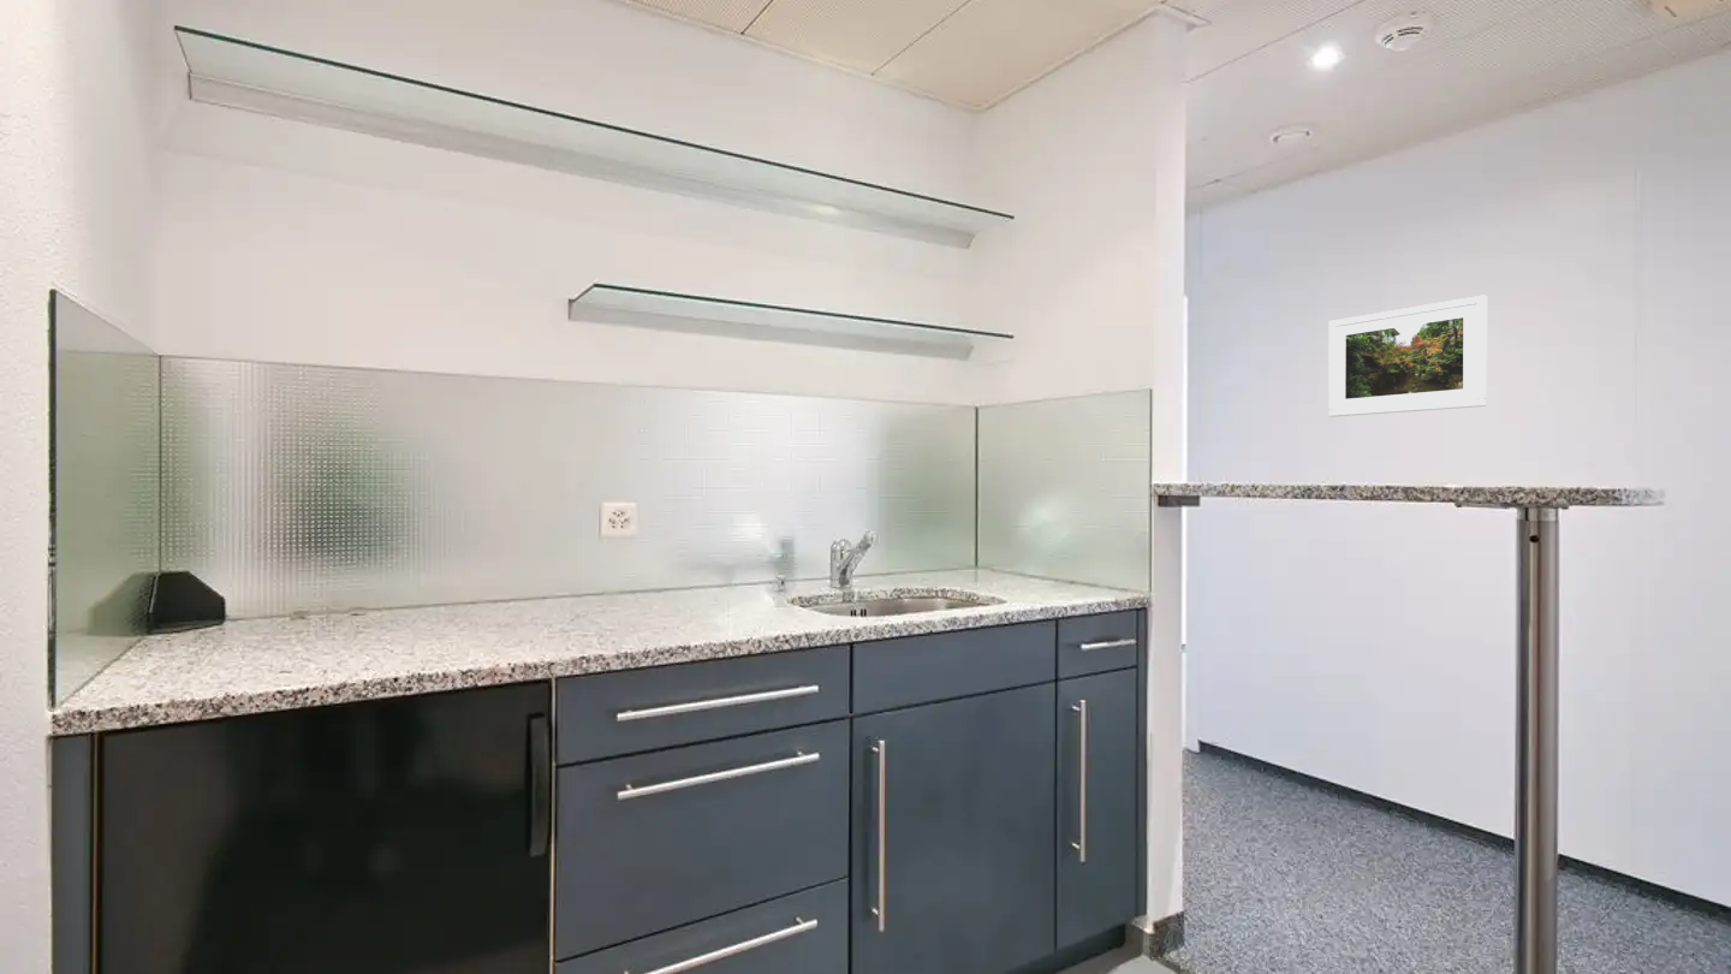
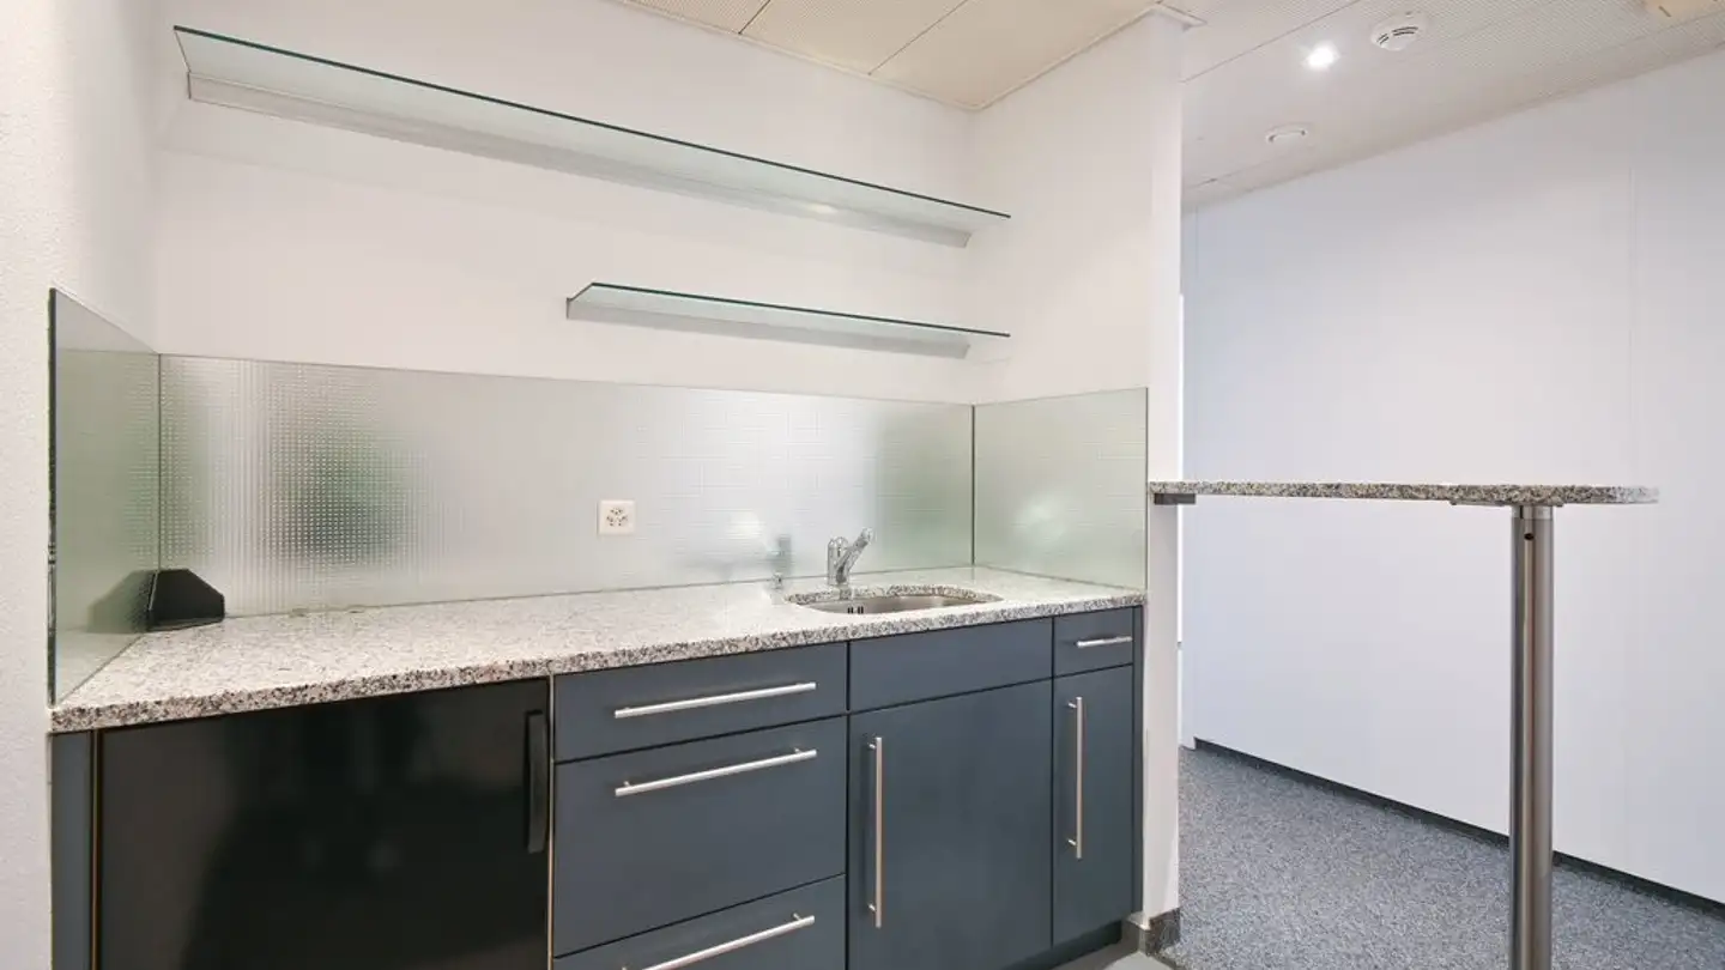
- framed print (1402, 360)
